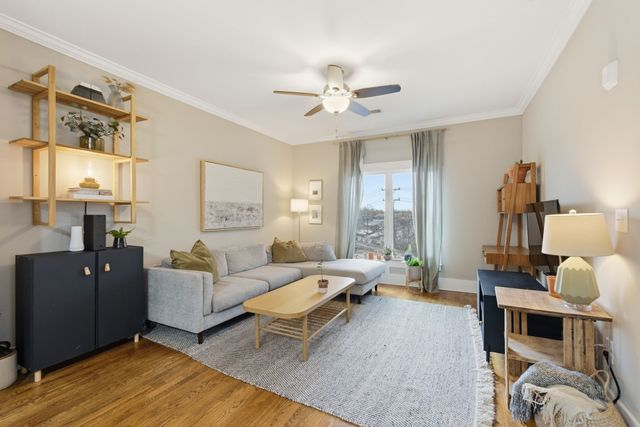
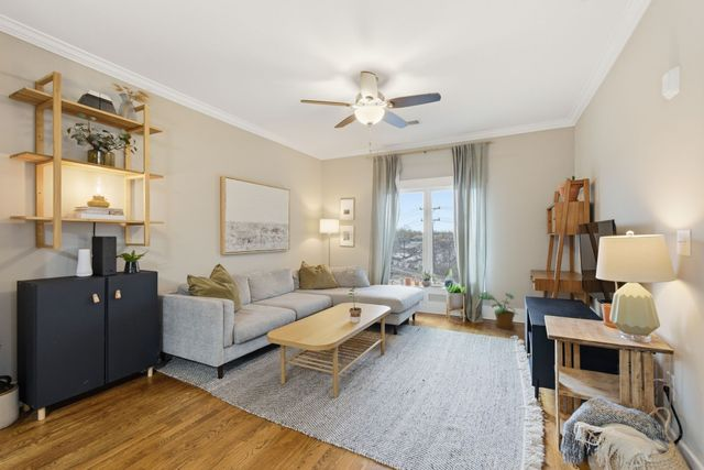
+ potted plant (498, 309)
